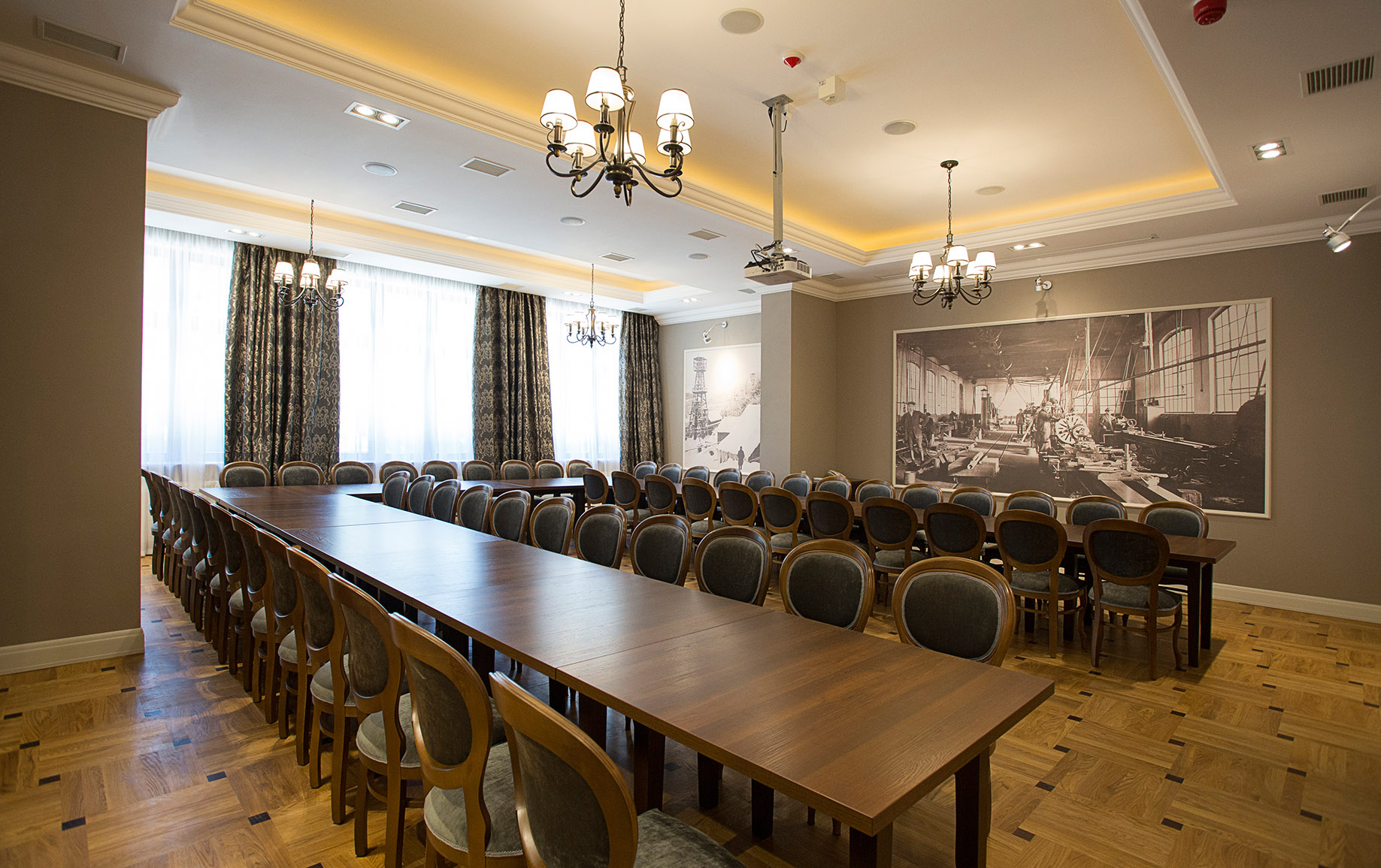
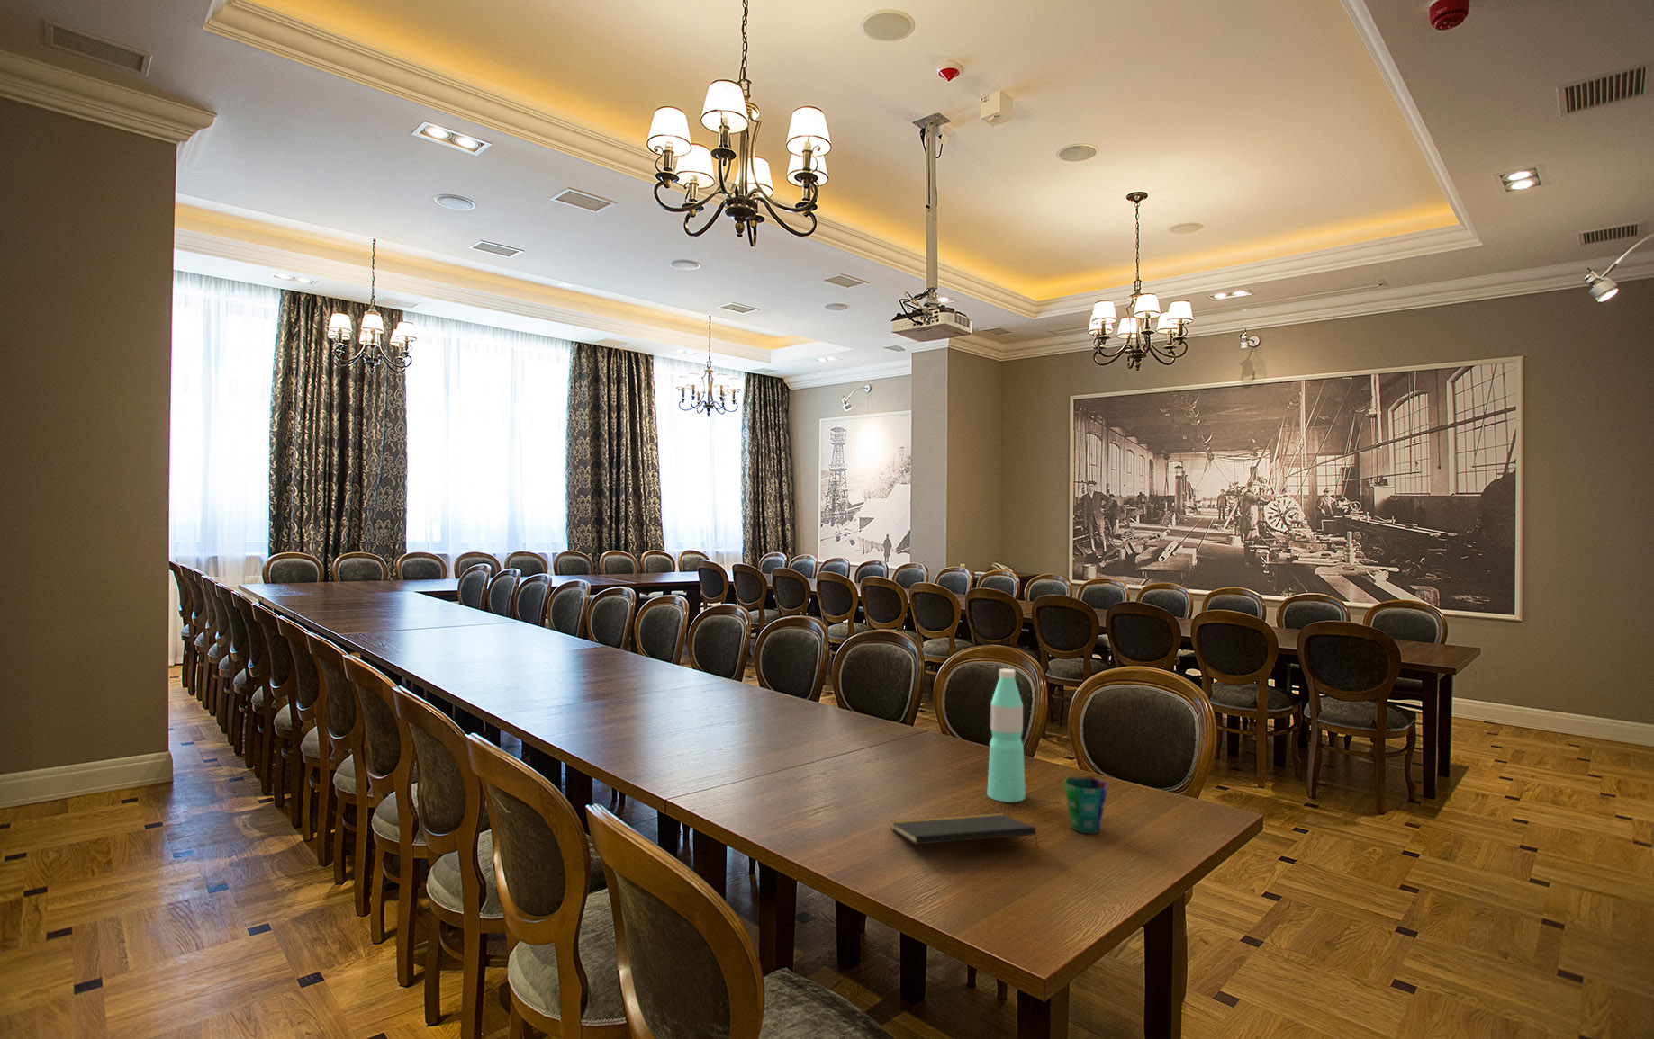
+ notepad (959, 827)
+ cup (1089, 803)
+ water bottle (1006, 733)
